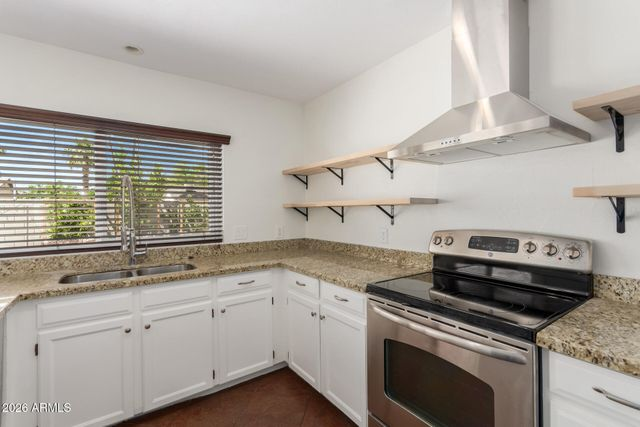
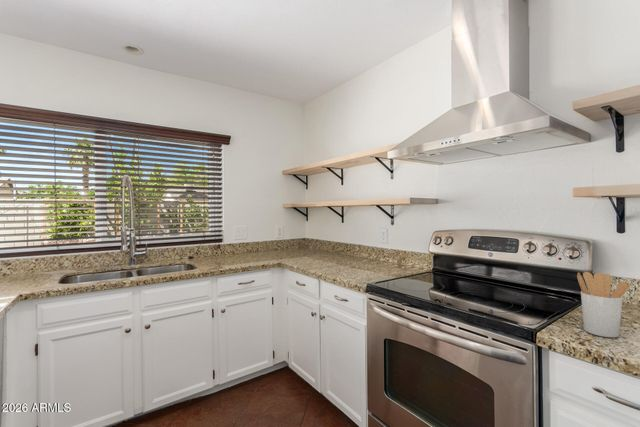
+ utensil holder (599, 301)
